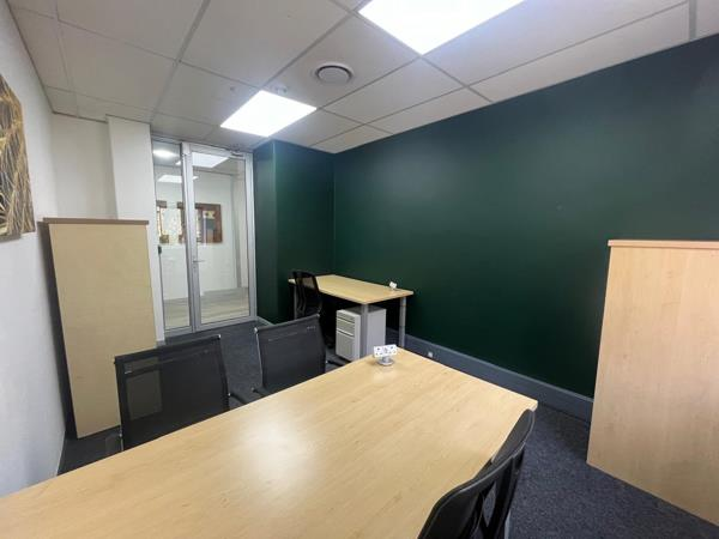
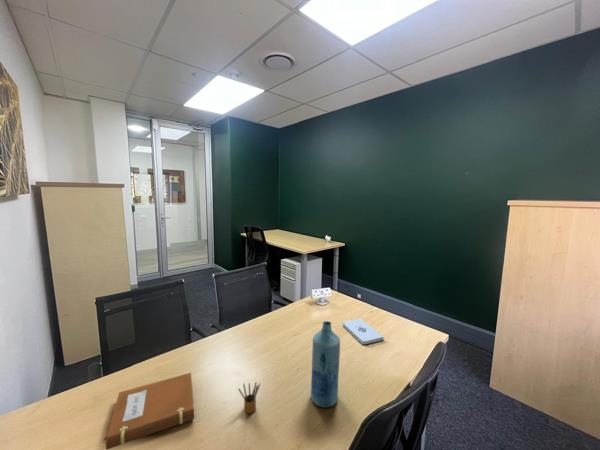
+ notepad (361, 330)
+ notebook (153, 406)
+ pencil box (249, 396)
+ bottle (325, 361)
